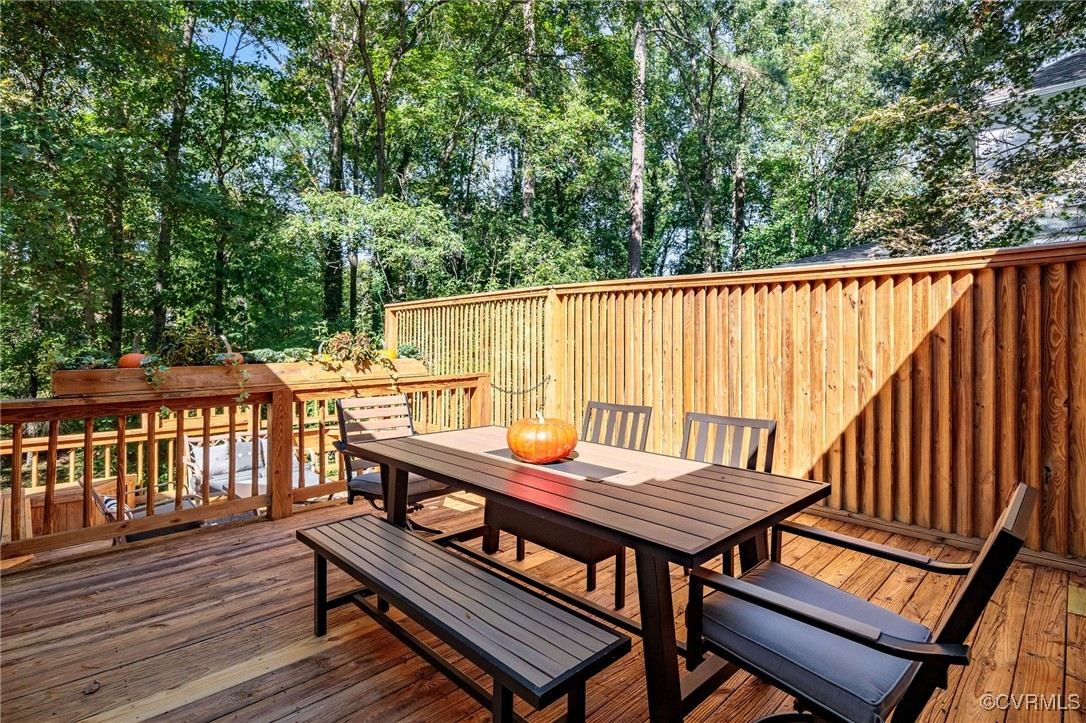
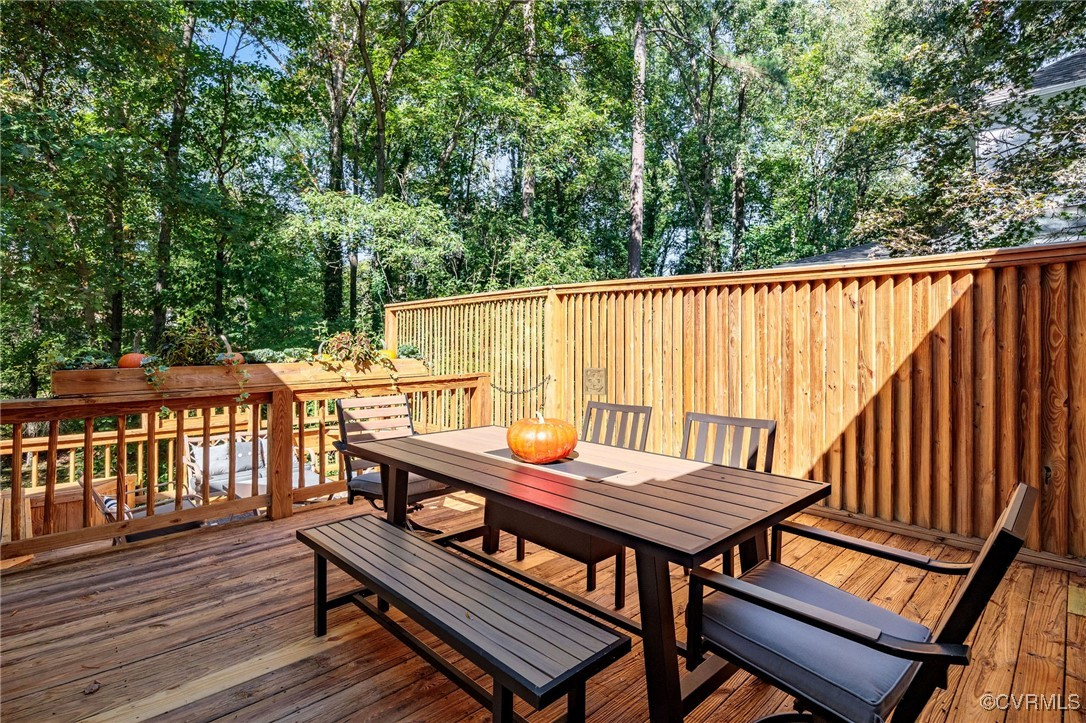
+ wall ornament (595, 381)
